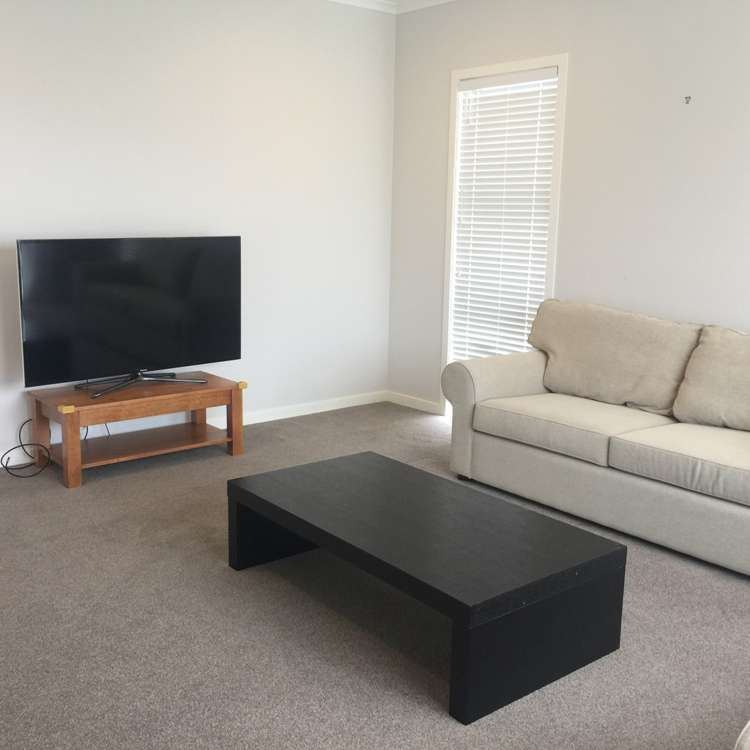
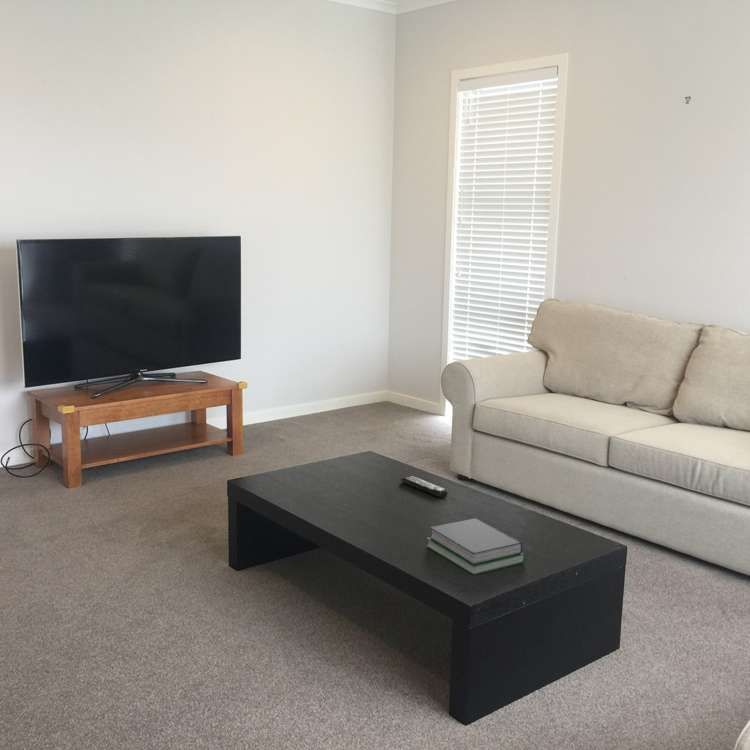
+ remote control (423, 486)
+ book (475, 544)
